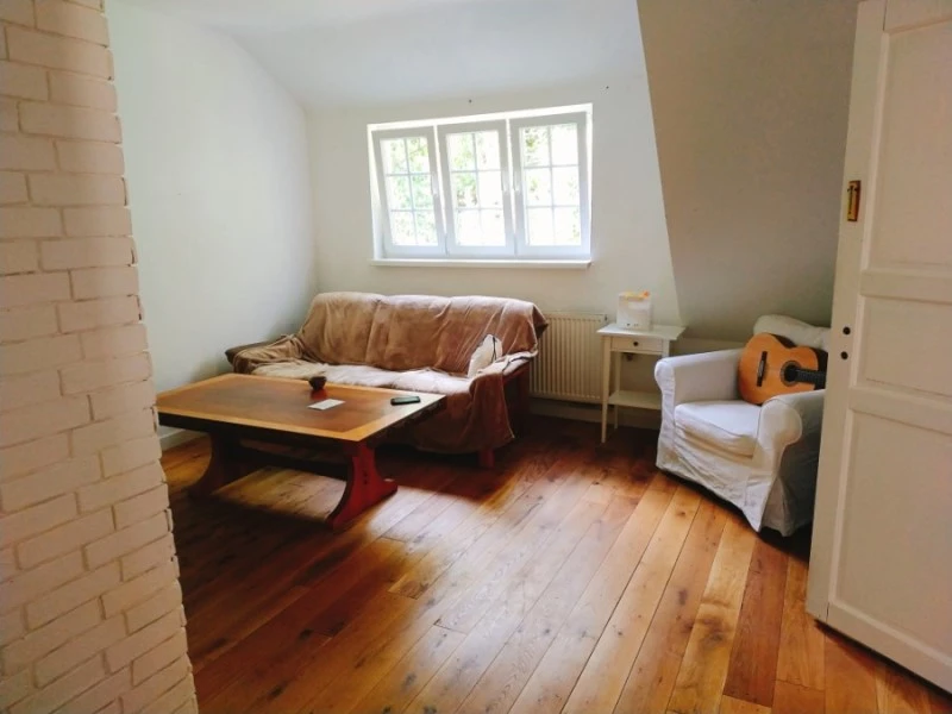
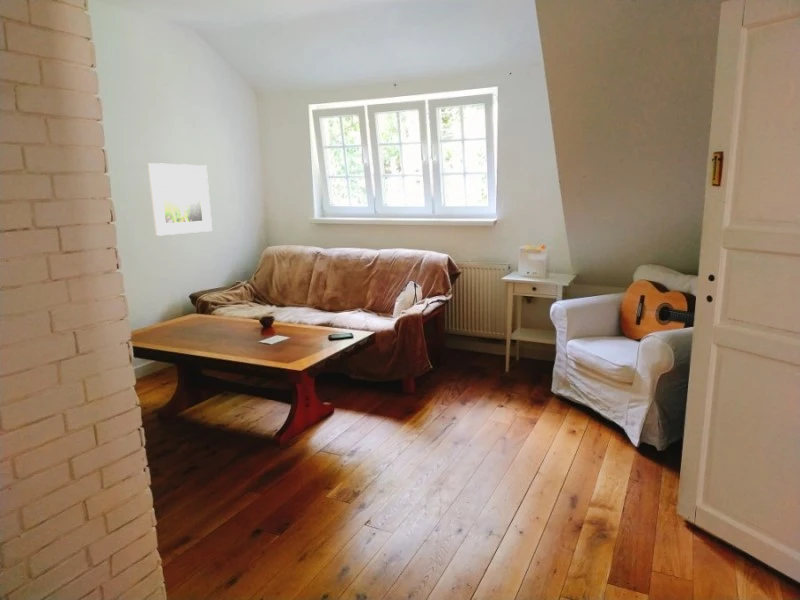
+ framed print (182, 199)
